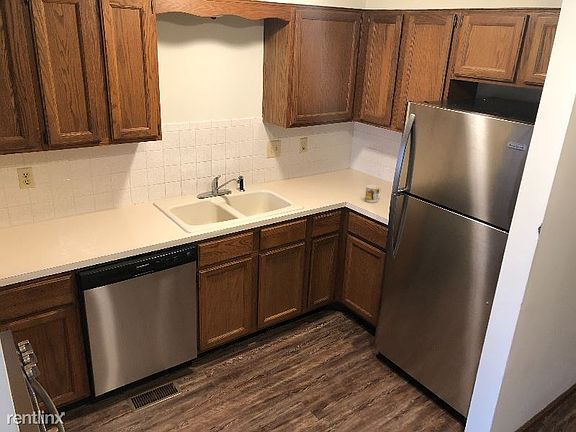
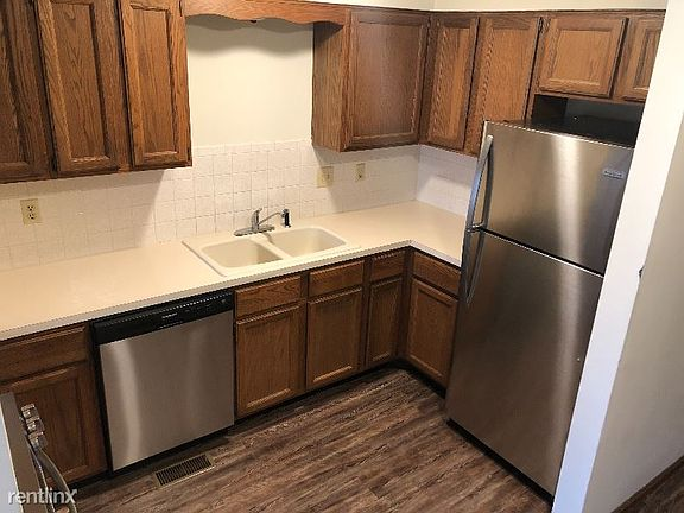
- mug (374, 193)
